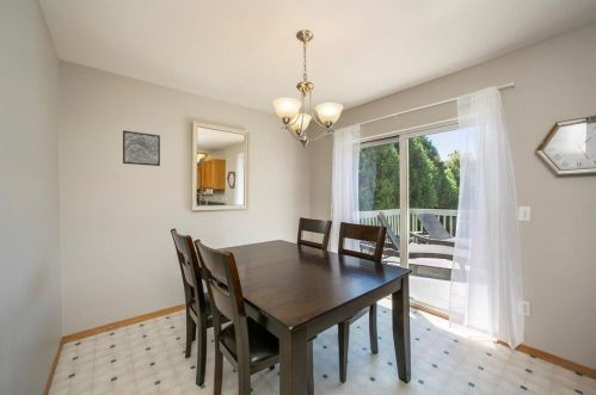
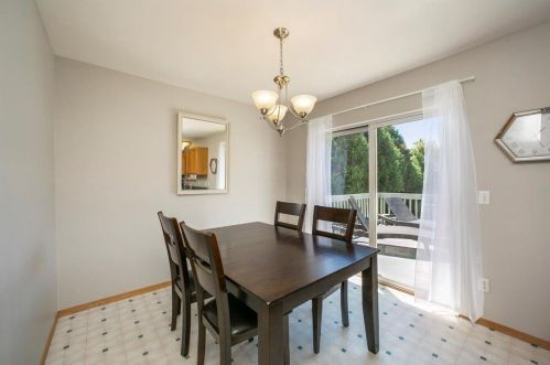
- wall art (141, 148)
